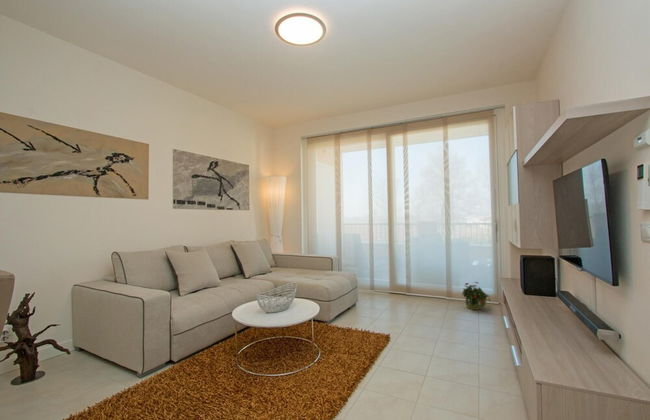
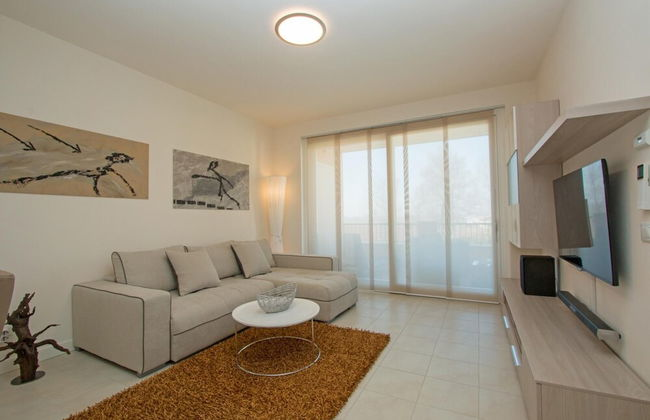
- potted plant (476, 295)
